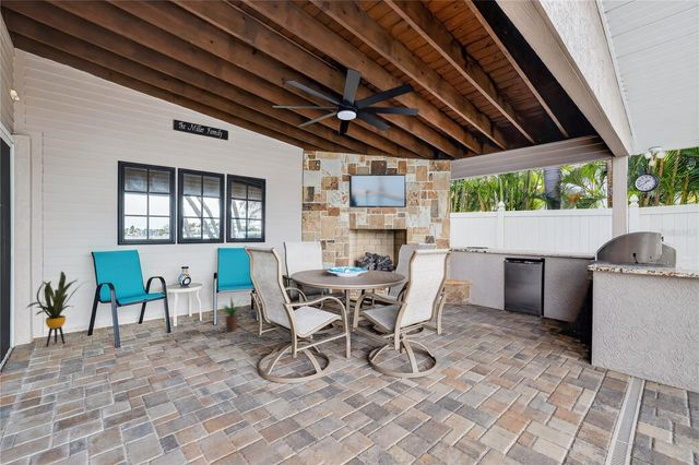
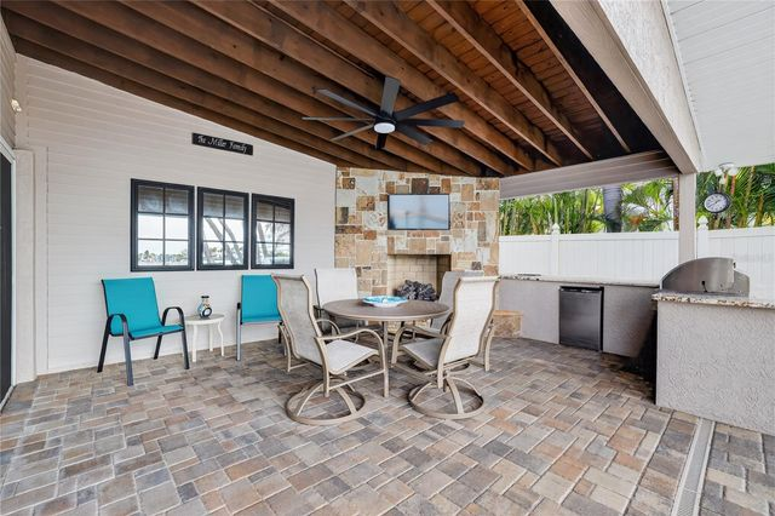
- potted plant (230, 313)
- house plant (60, 308)
